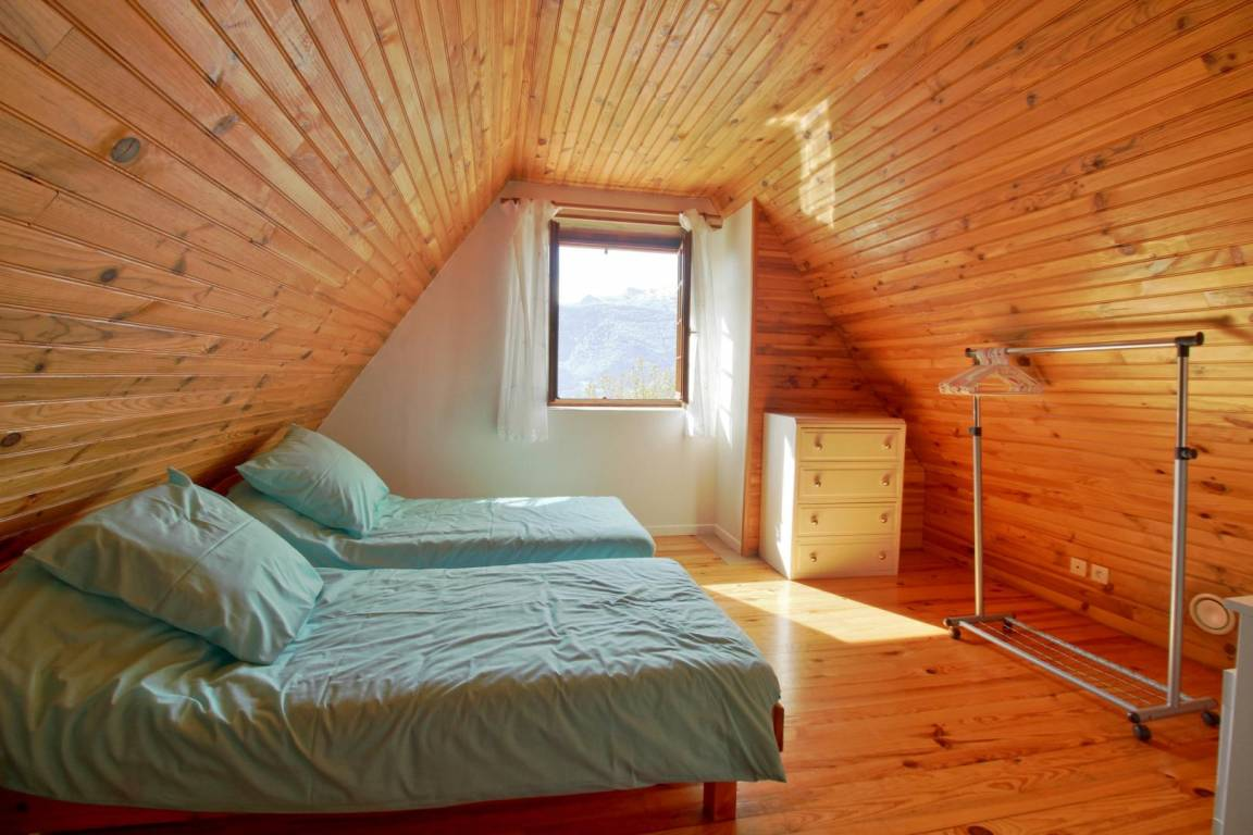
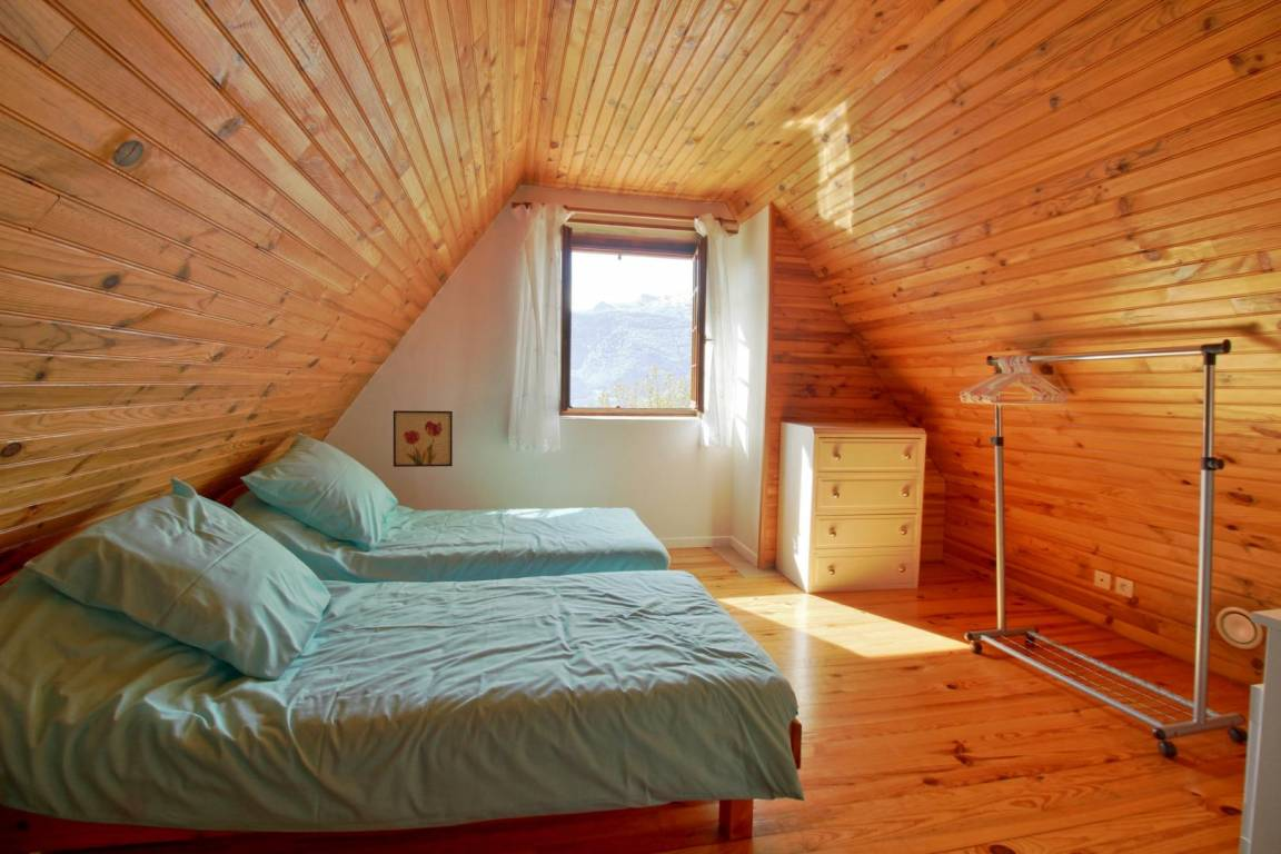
+ wall art (423, 438)
